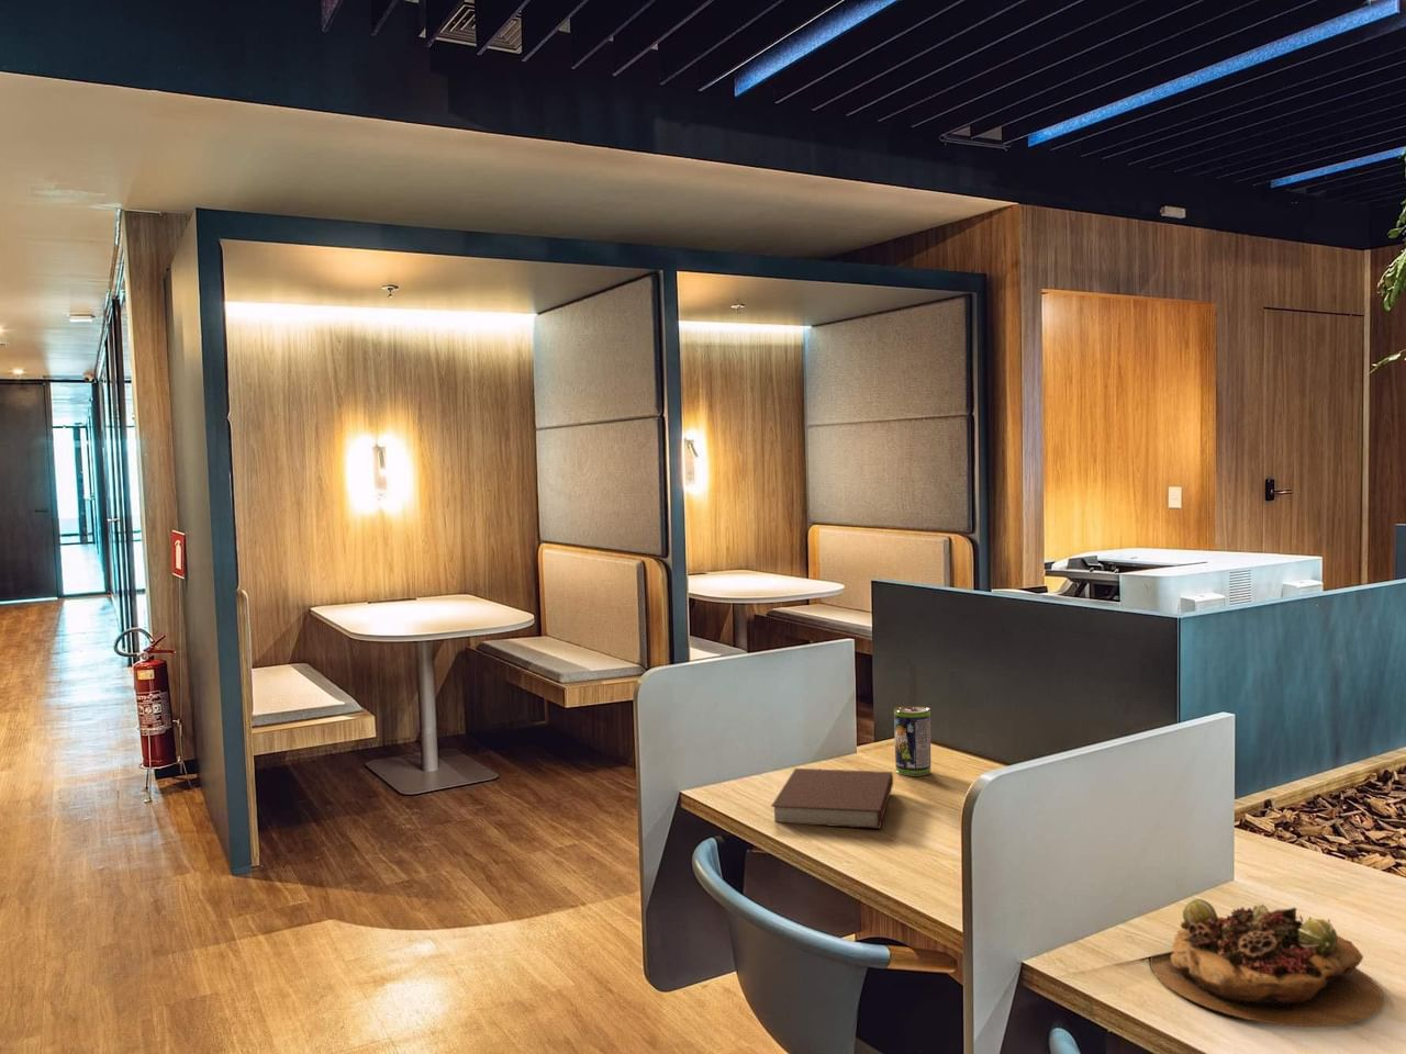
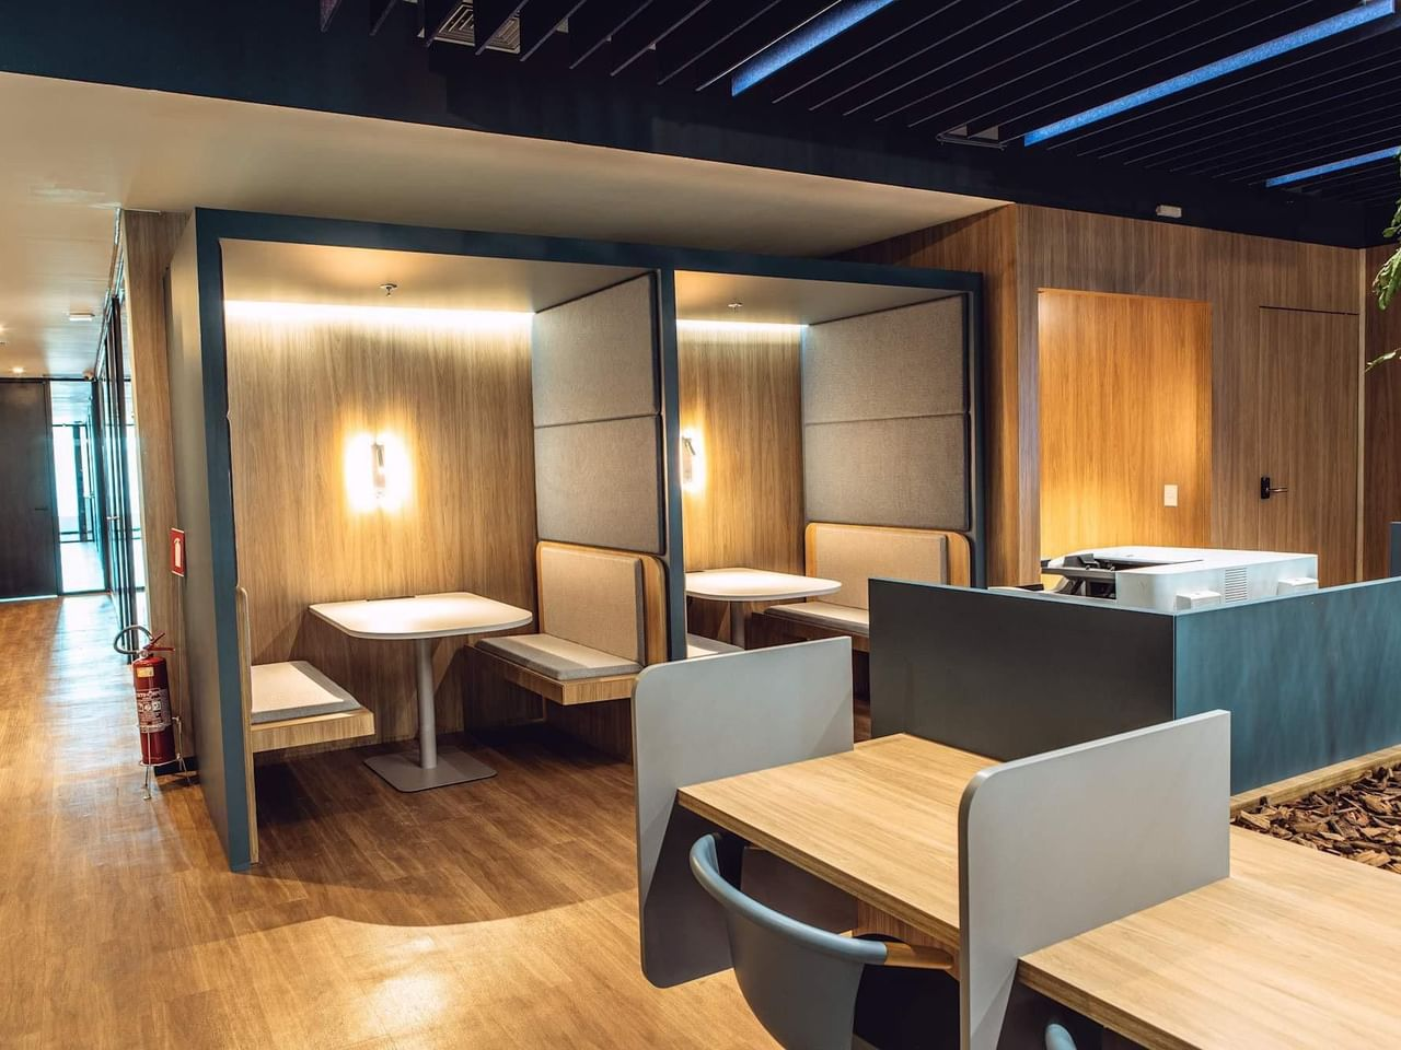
- beverage can (912, 740)
- succulent plant (1261, 941)
- notebook (835, 796)
